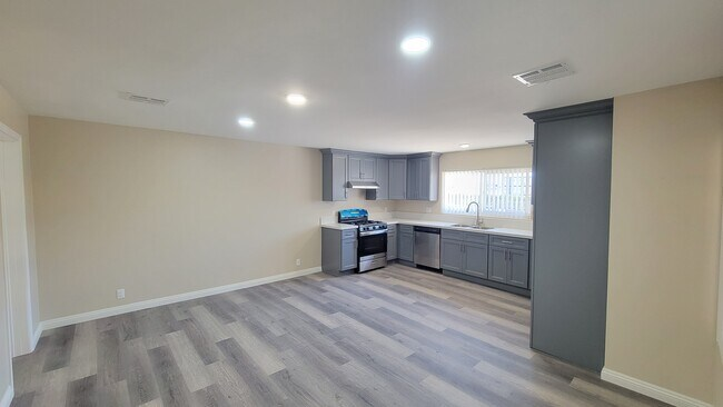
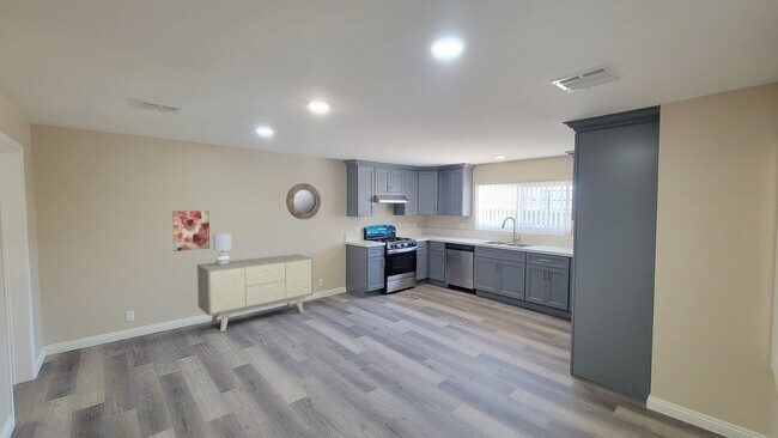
+ sideboard (259, 288)
+ lamp (223, 249)
+ wall art (192, 230)
+ home mirror (304, 201)
